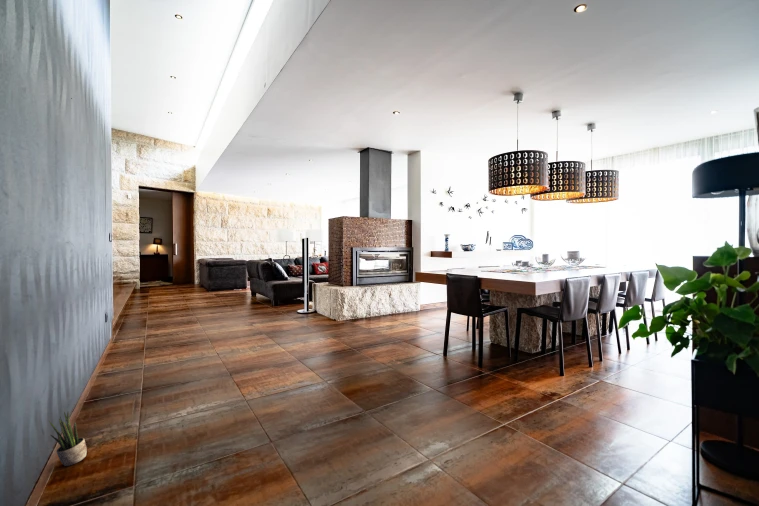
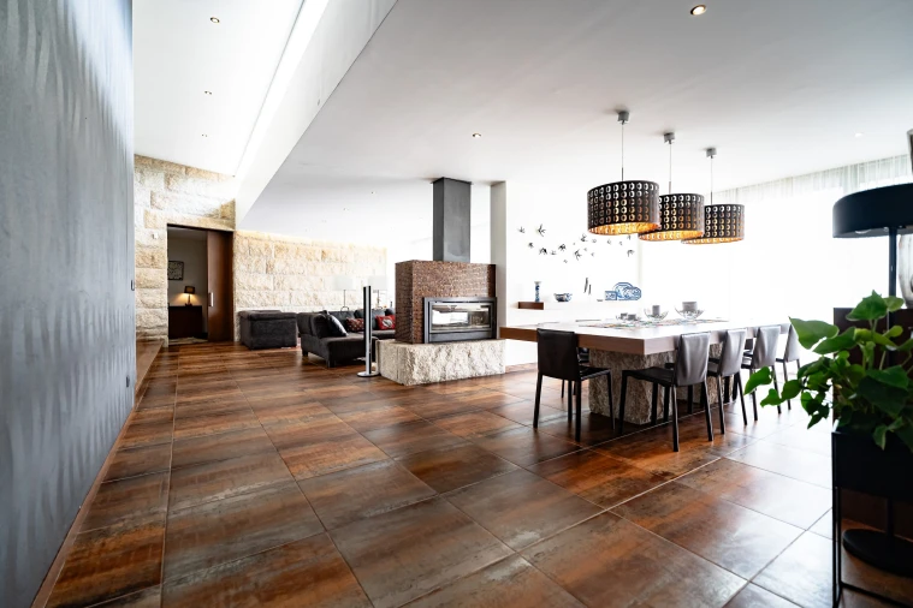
- potted plant (68, 436)
